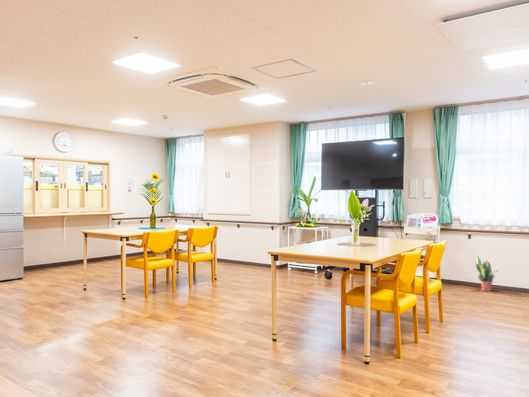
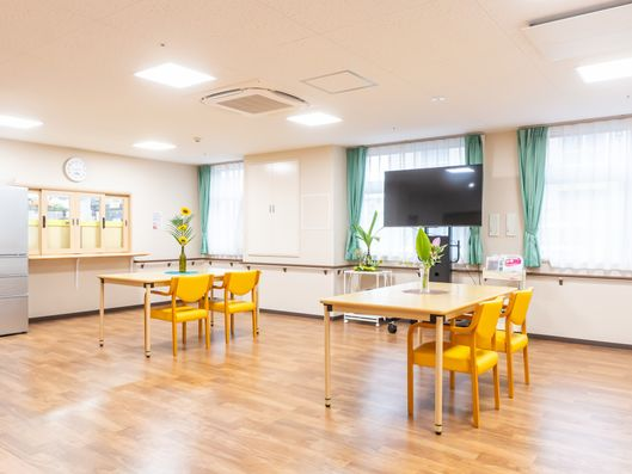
- potted plant (486, 273)
